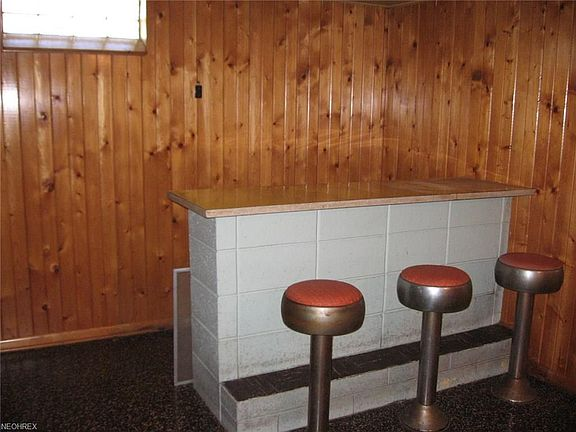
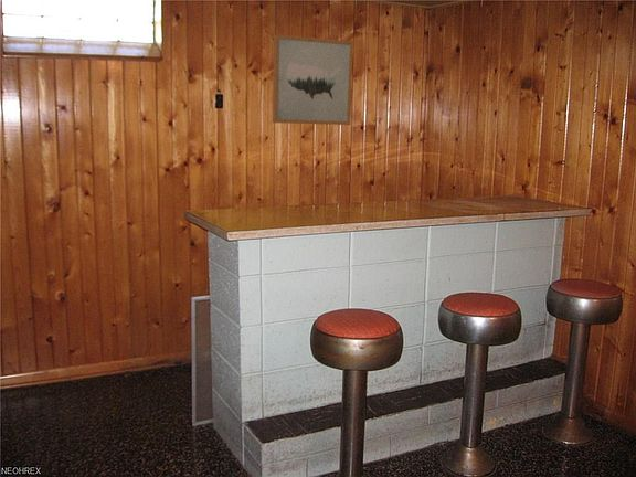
+ wall art (312, 81)
